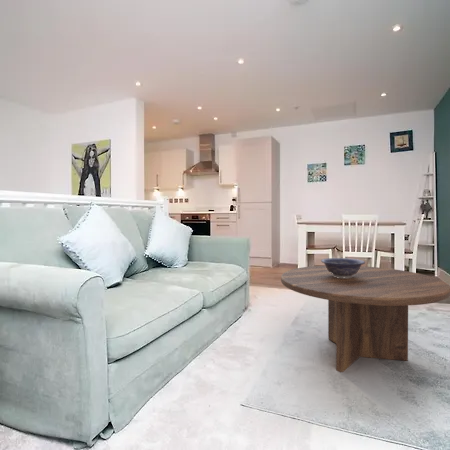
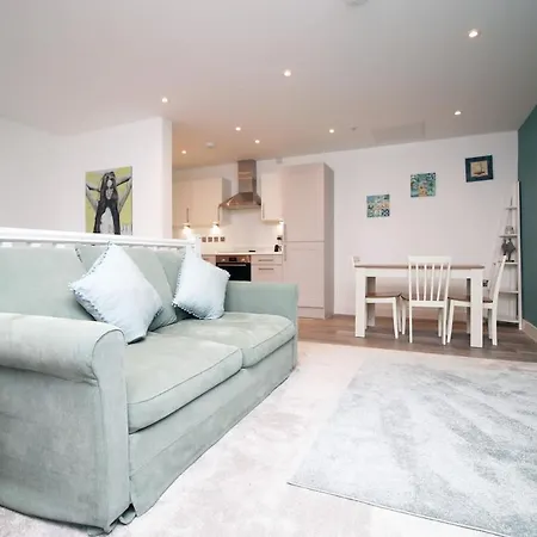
- decorative bowl (342, 268)
- coffee table (357, 316)
